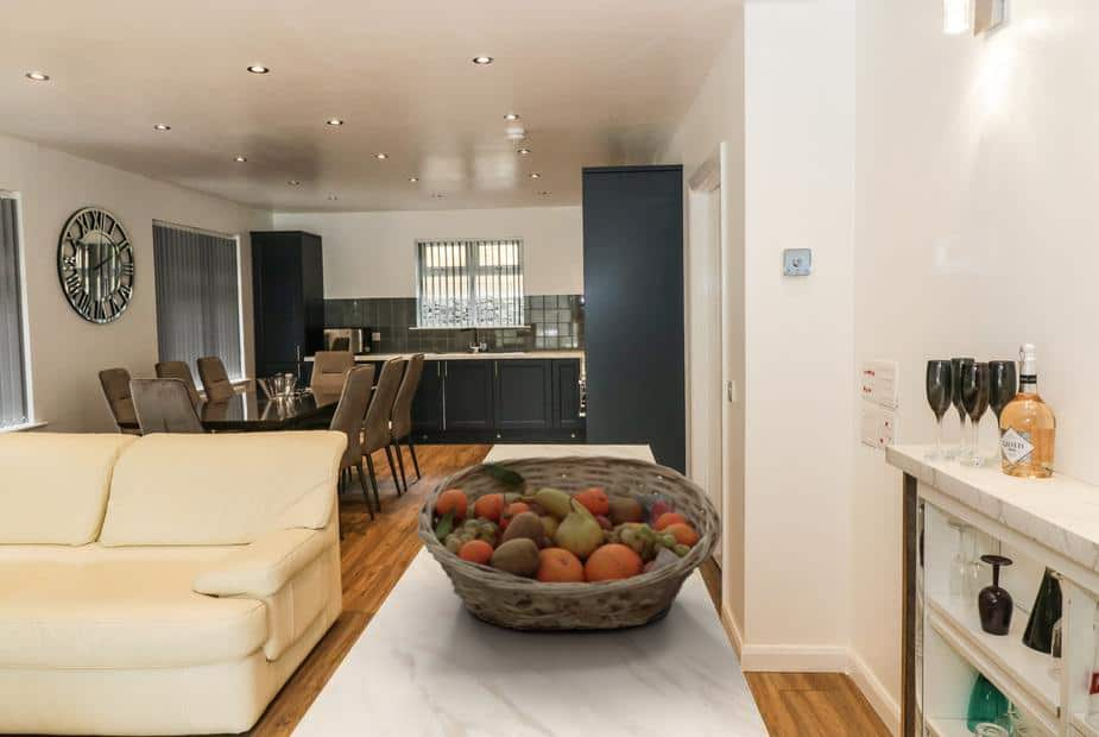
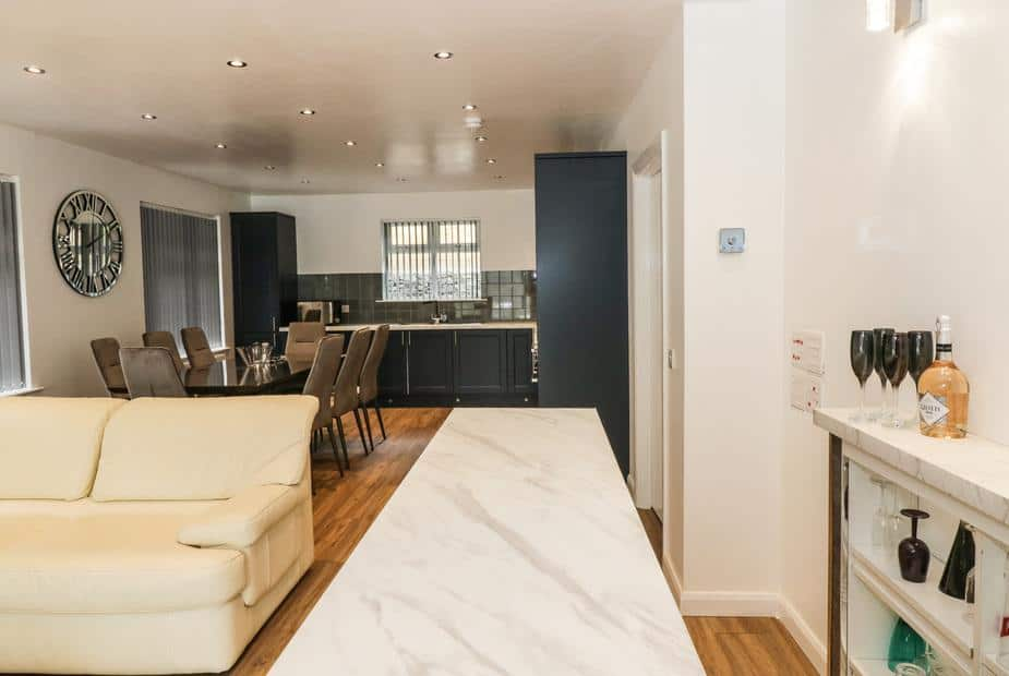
- fruit basket (567, 534)
